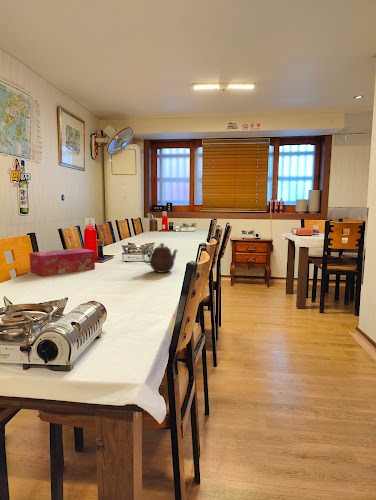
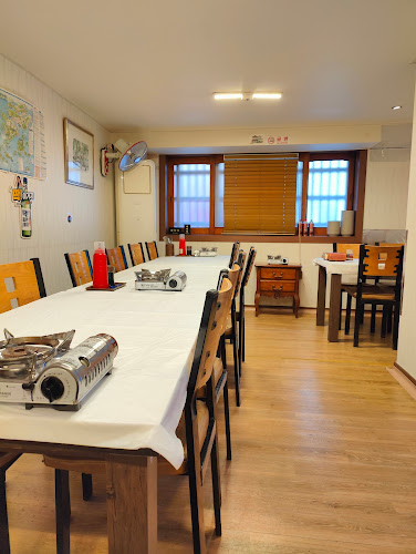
- teapot (160, 257)
- tissue box (63, 261)
